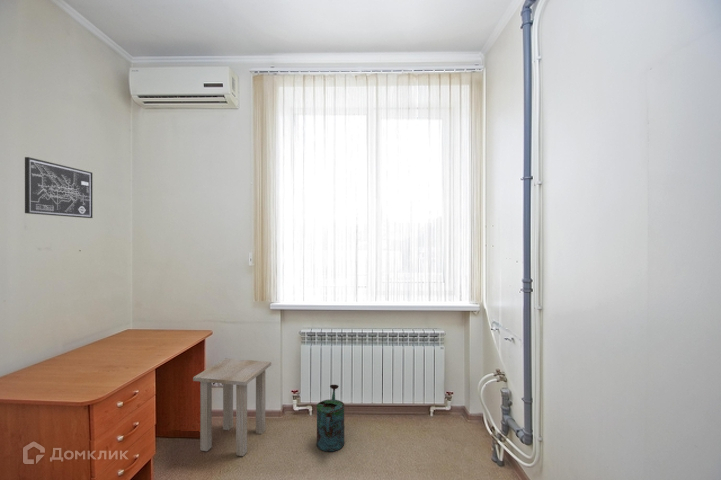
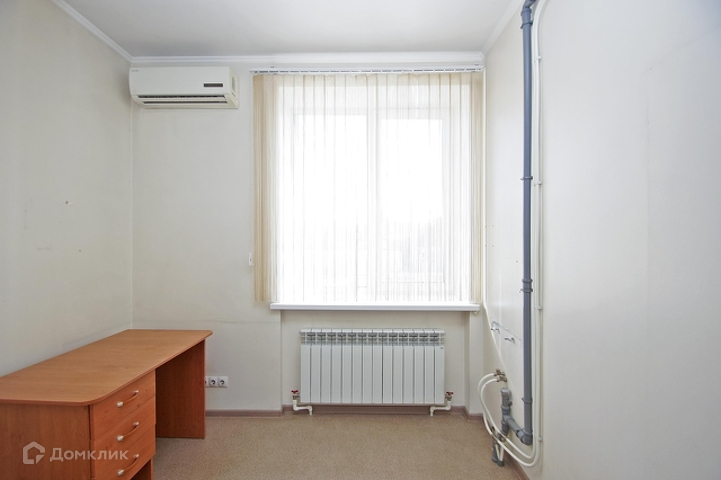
- watering can (331, 416)
- wall art (62, 190)
- side table (236, 404)
